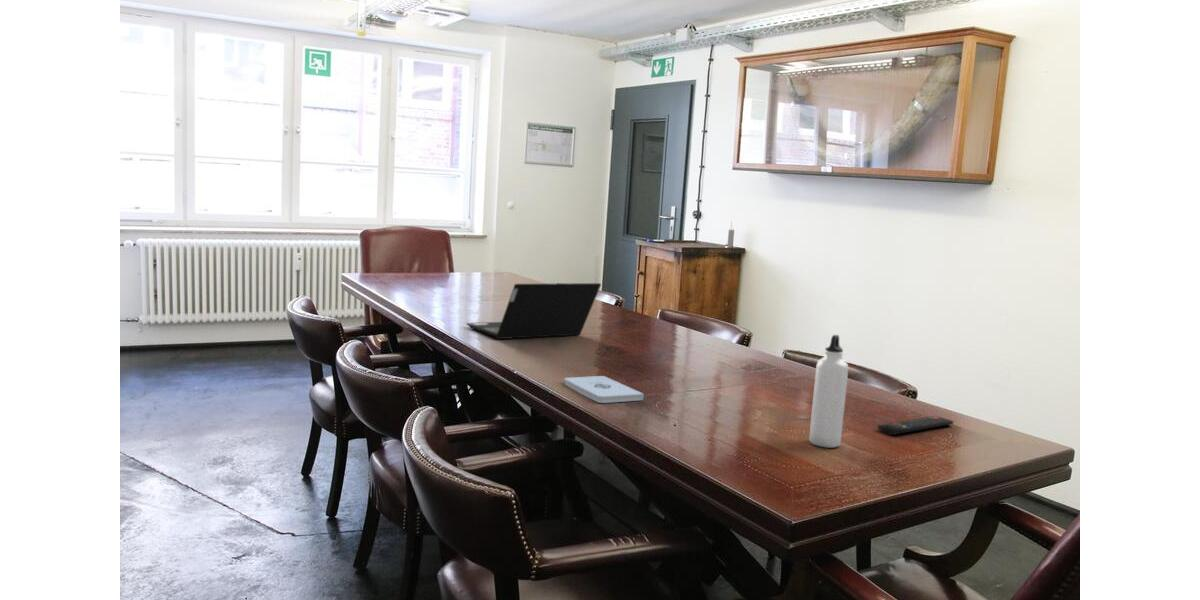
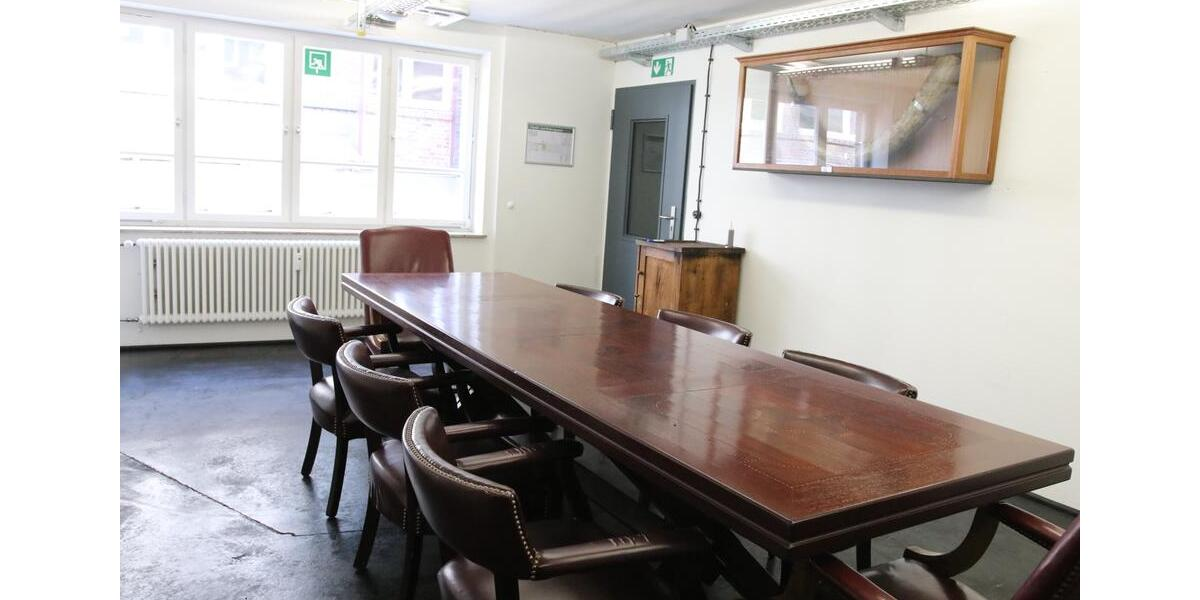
- laptop computer (532, 305)
- water bottle (830, 389)
- notepad (601, 388)
- remote control (916, 425)
